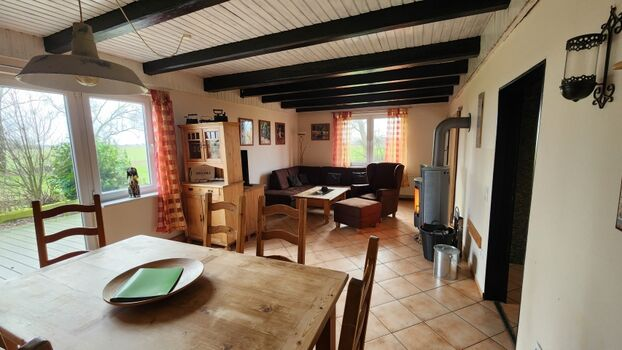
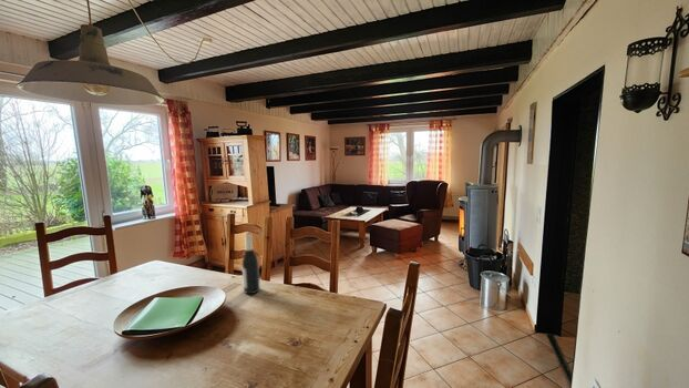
+ wine bottle (249, 262)
